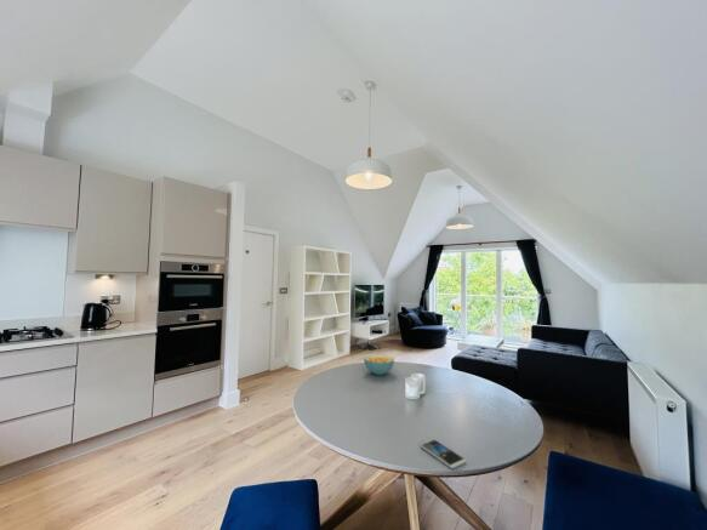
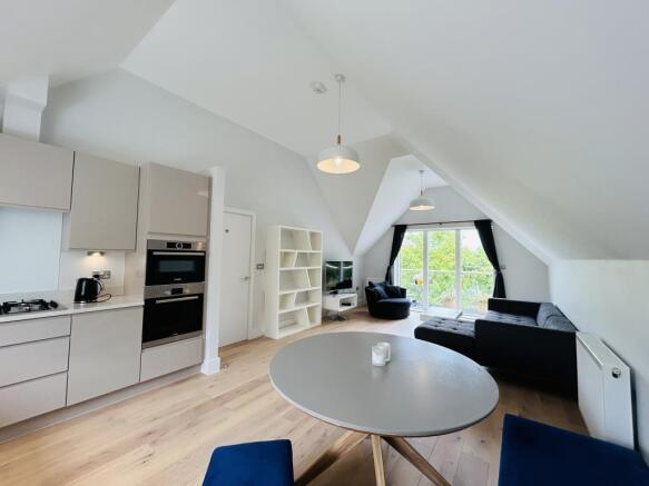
- smartphone (441, 452)
- cereal bowl (378, 365)
